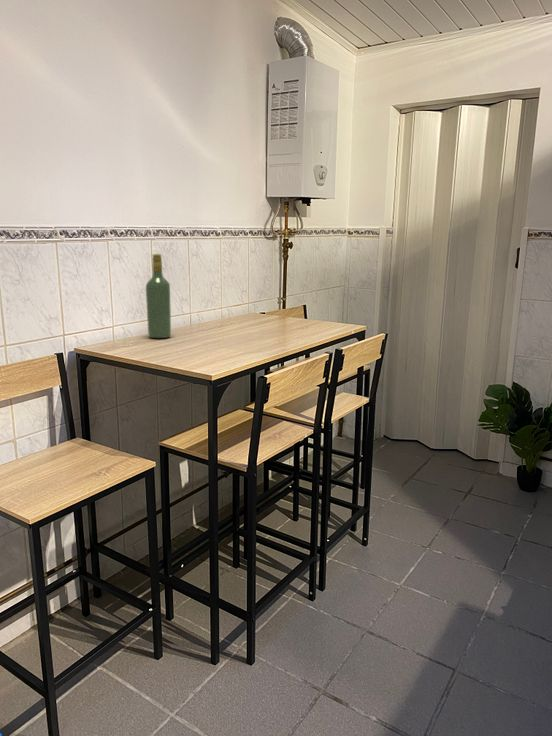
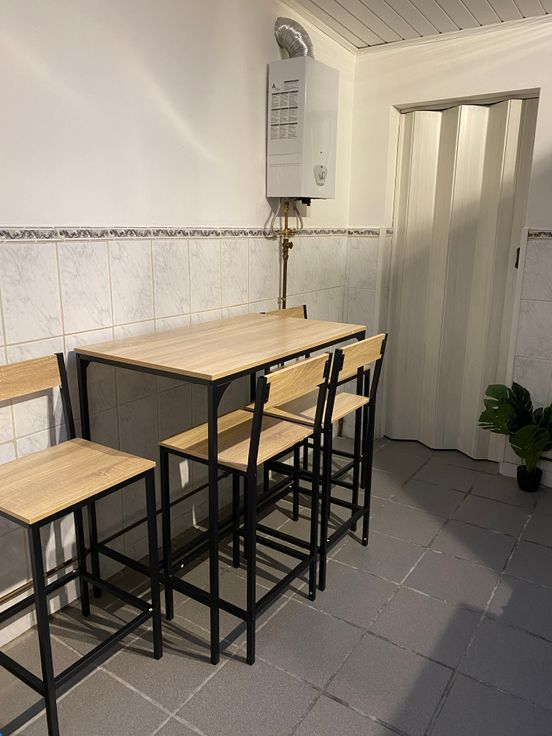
- wine bottle (158, 296)
